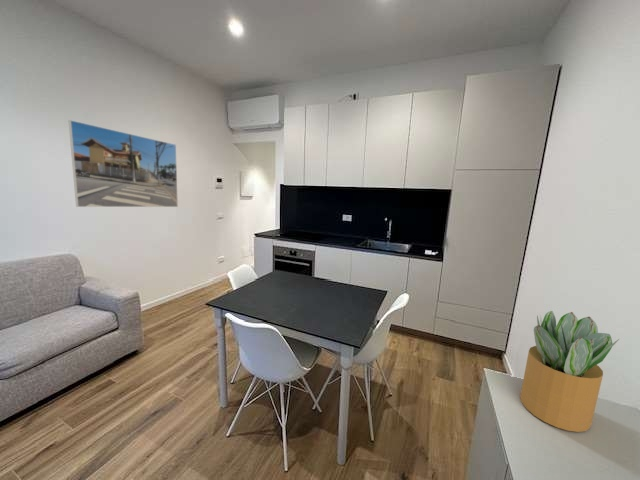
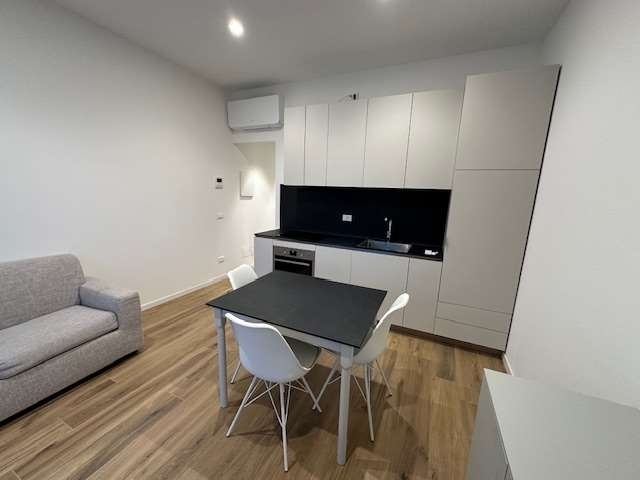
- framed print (132, 171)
- potted plant (558, 365)
